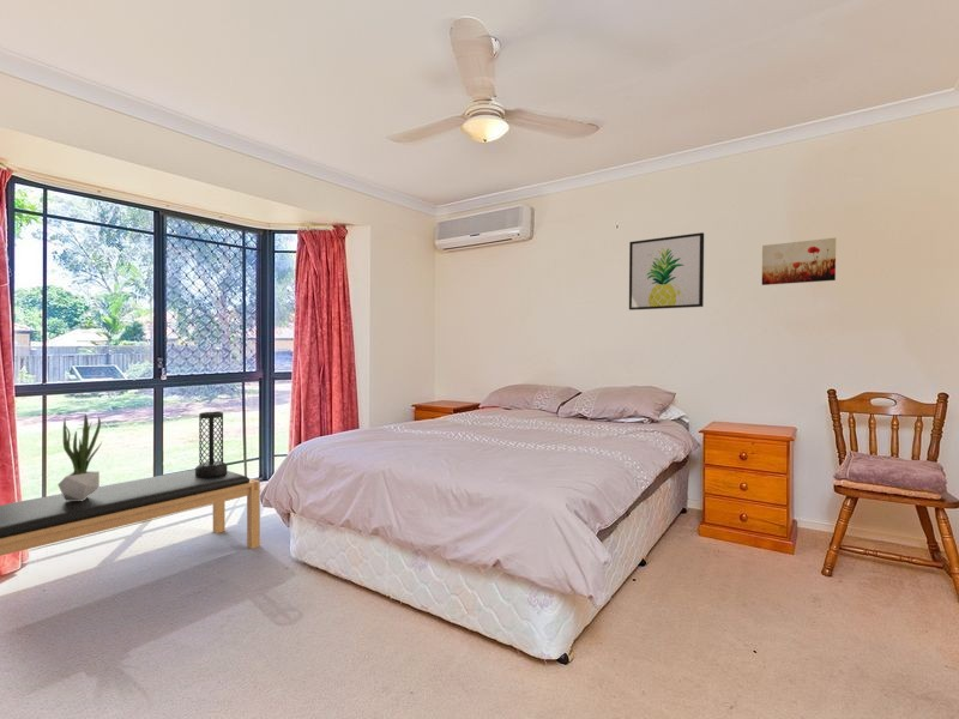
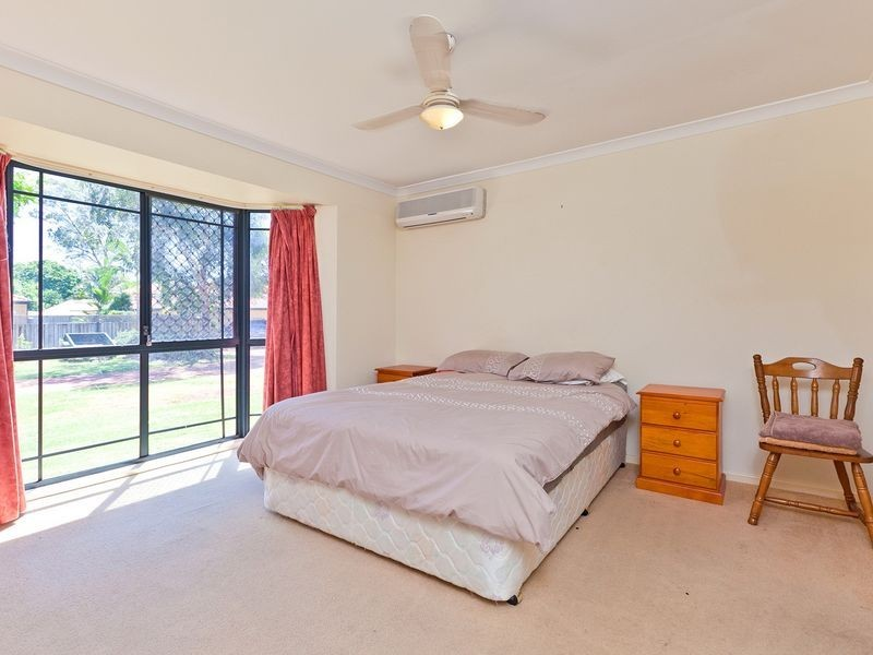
- wall art (797, 261)
- potted plant (80, 457)
- wall art (664, 272)
- vase (211, 442)
- bench (122, 525)
